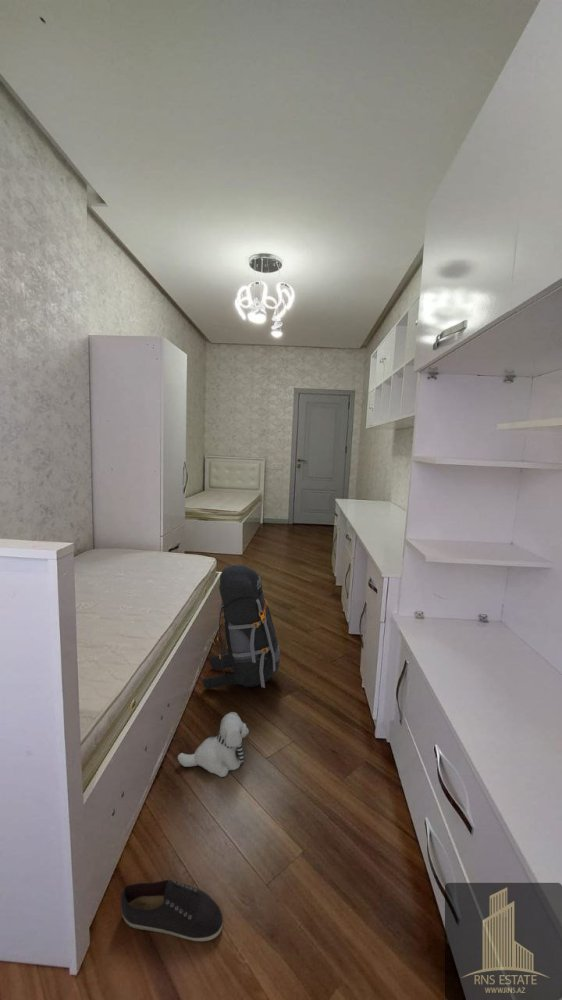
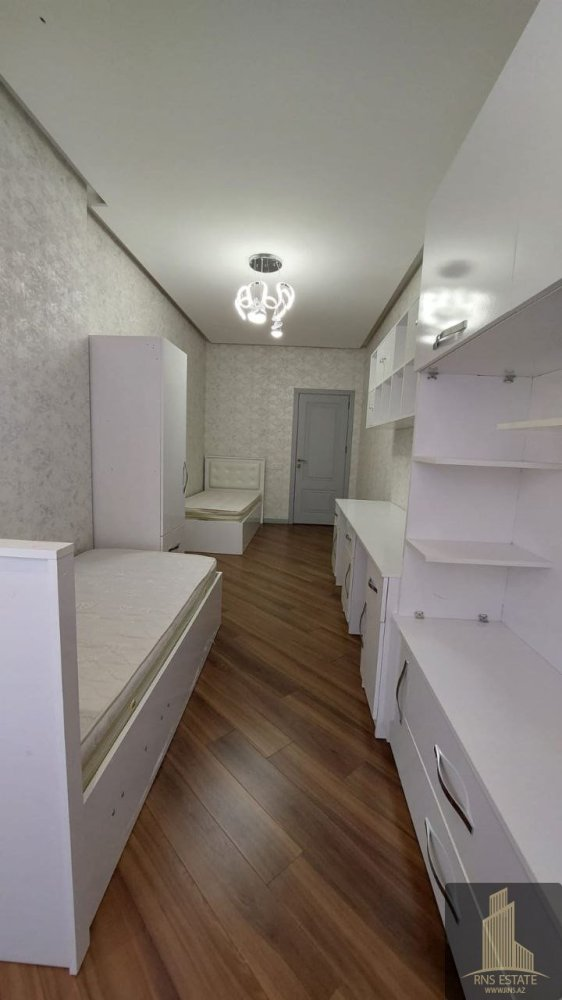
- backpack (244, 623)
- plush toy (214, 737)
- shoe (172, 900)
